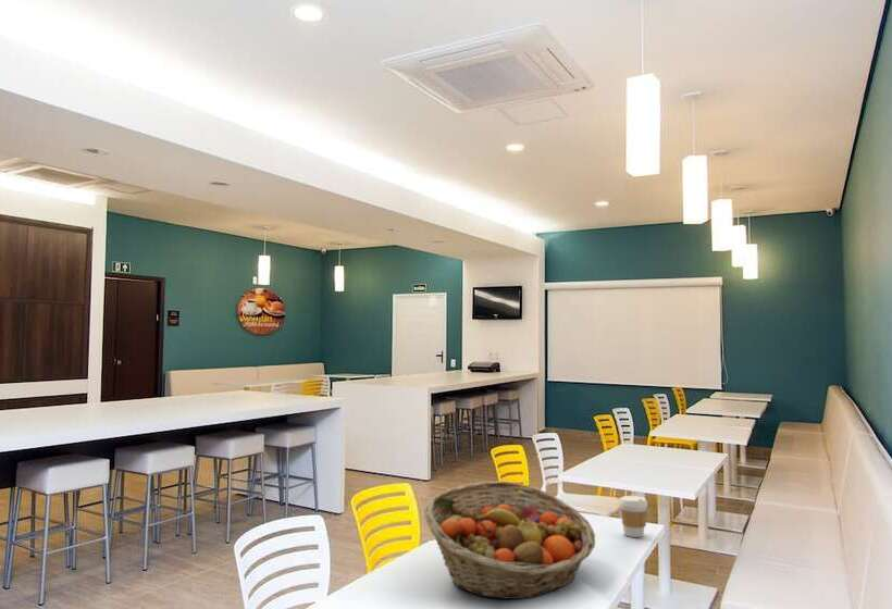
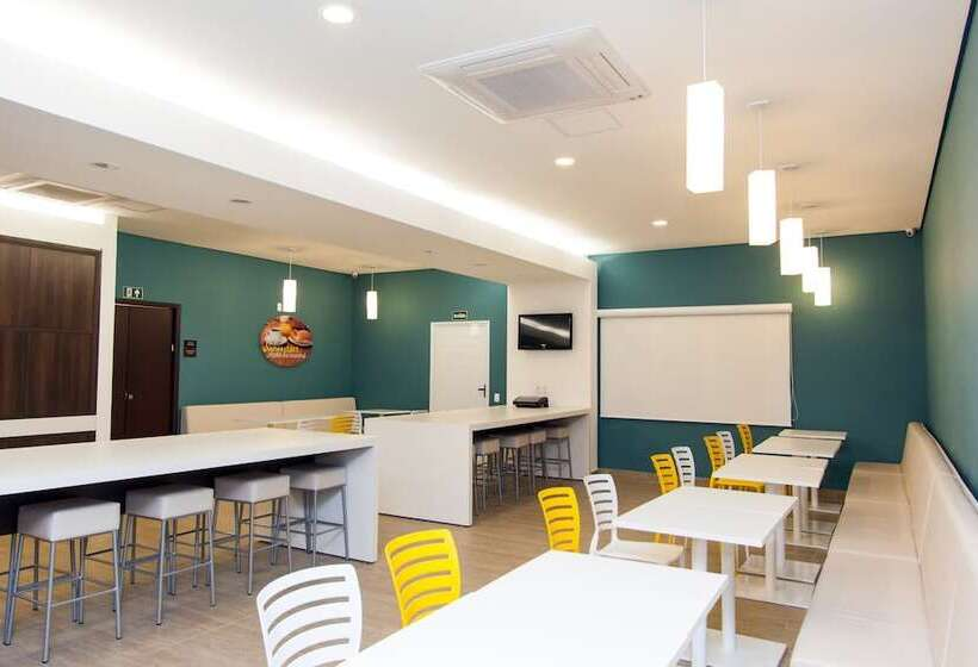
- fruit basket (509, 535)
- coffee cup (633, 515)
